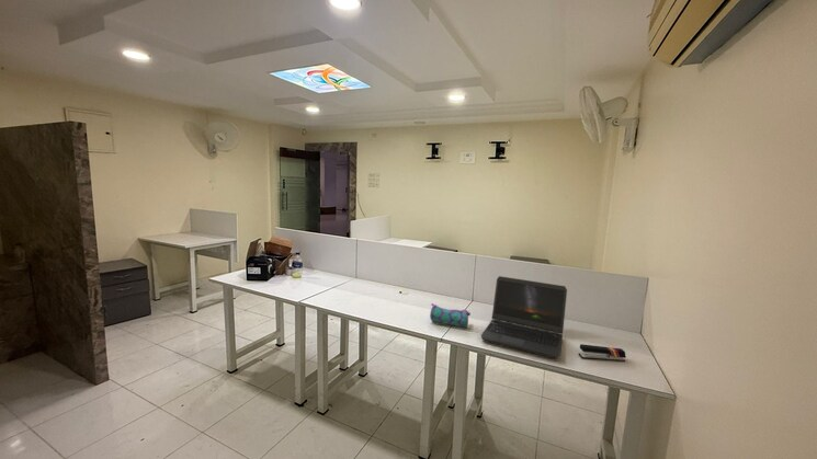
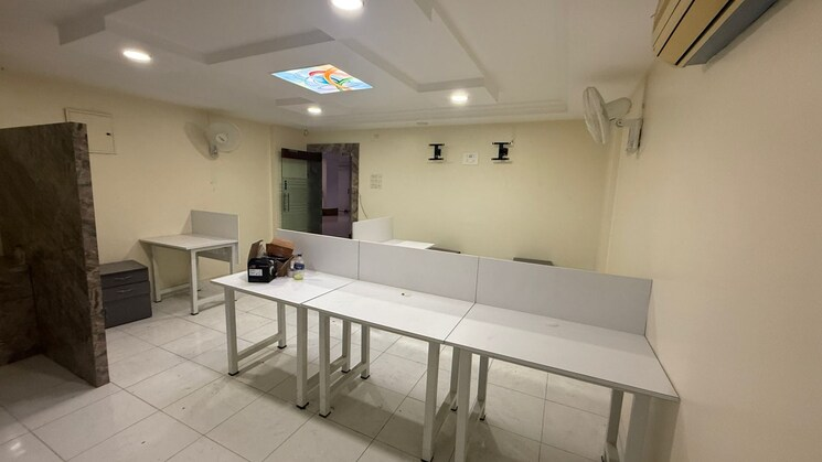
- pencil case (449, 314)
- laptop computer (524, 312)
- stapler (602, 352)
